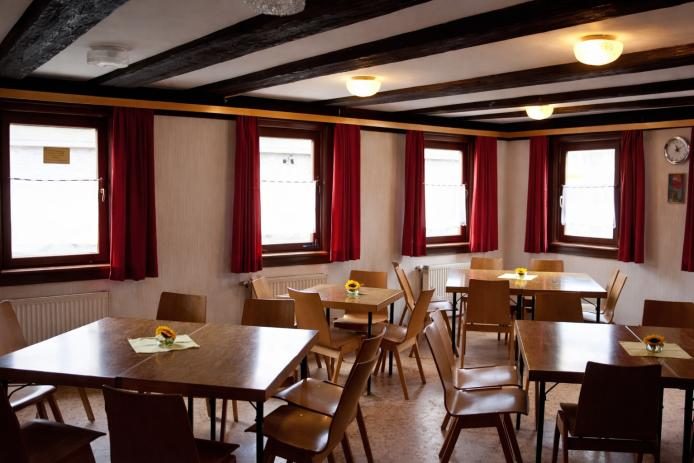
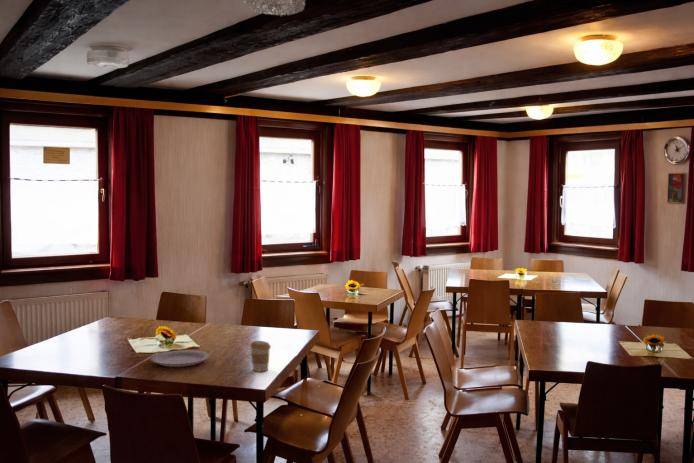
+ plate (180, 359)
+ coffee cup (260, 355)
